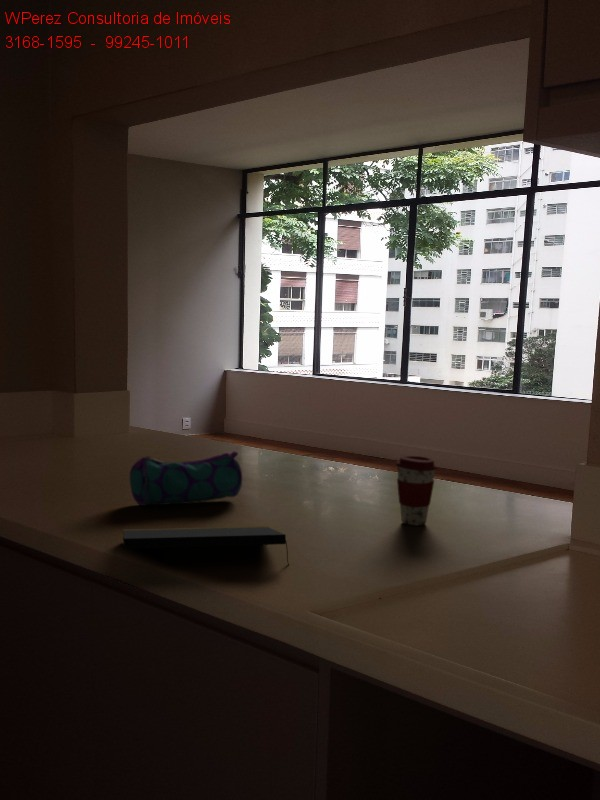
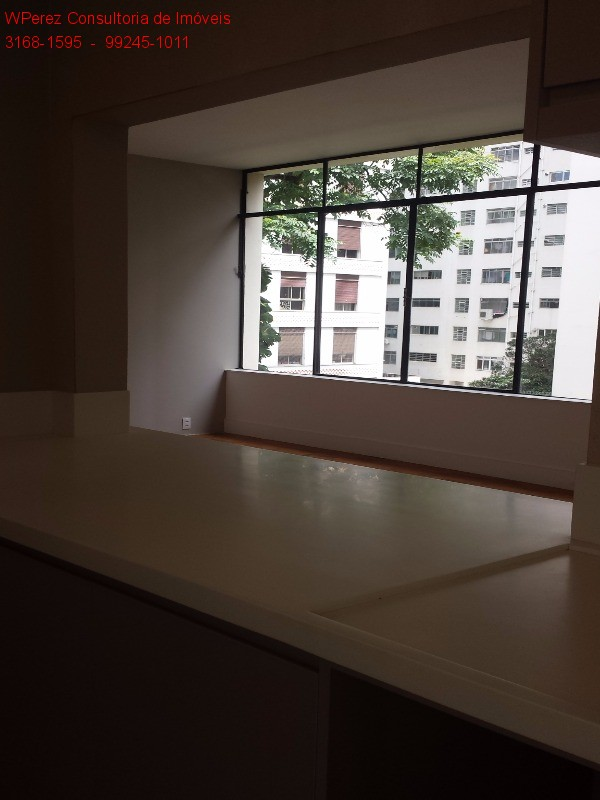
- pencil case (186, 478)
- coffee cup (415, 490)
- notepad (200, 536)
